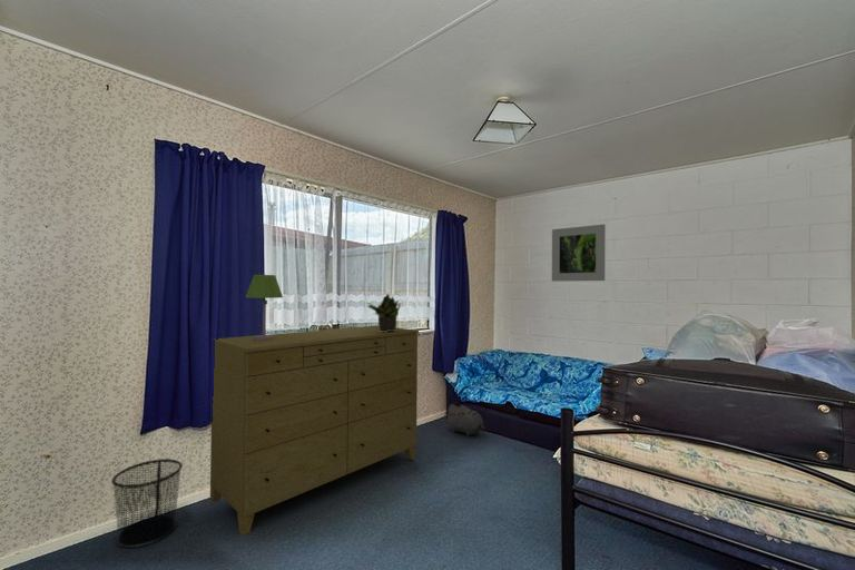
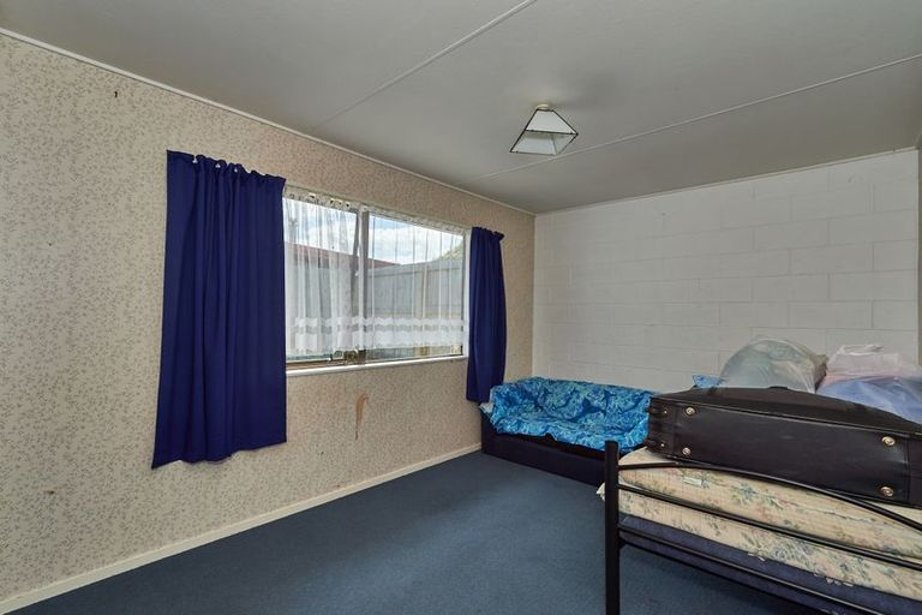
- waste bin (148, 501)
- dresser (327, 406)
- plush toy (468, 419)
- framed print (577, 254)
- potted plant (383, 312)
- table lamp (264, 306)
